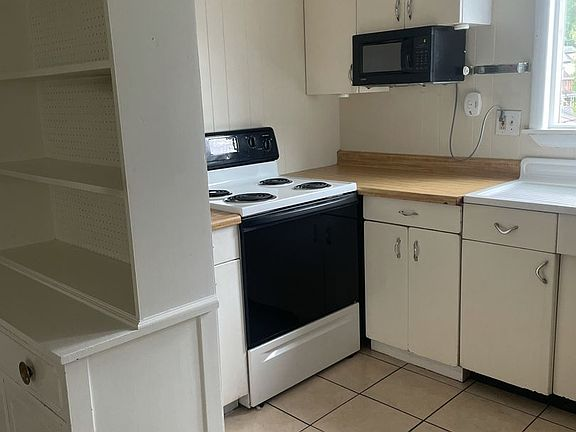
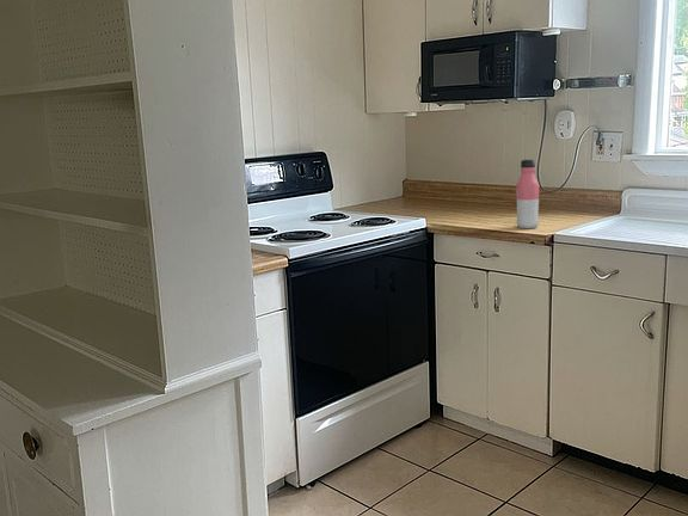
+ water bottle (527, 194)
